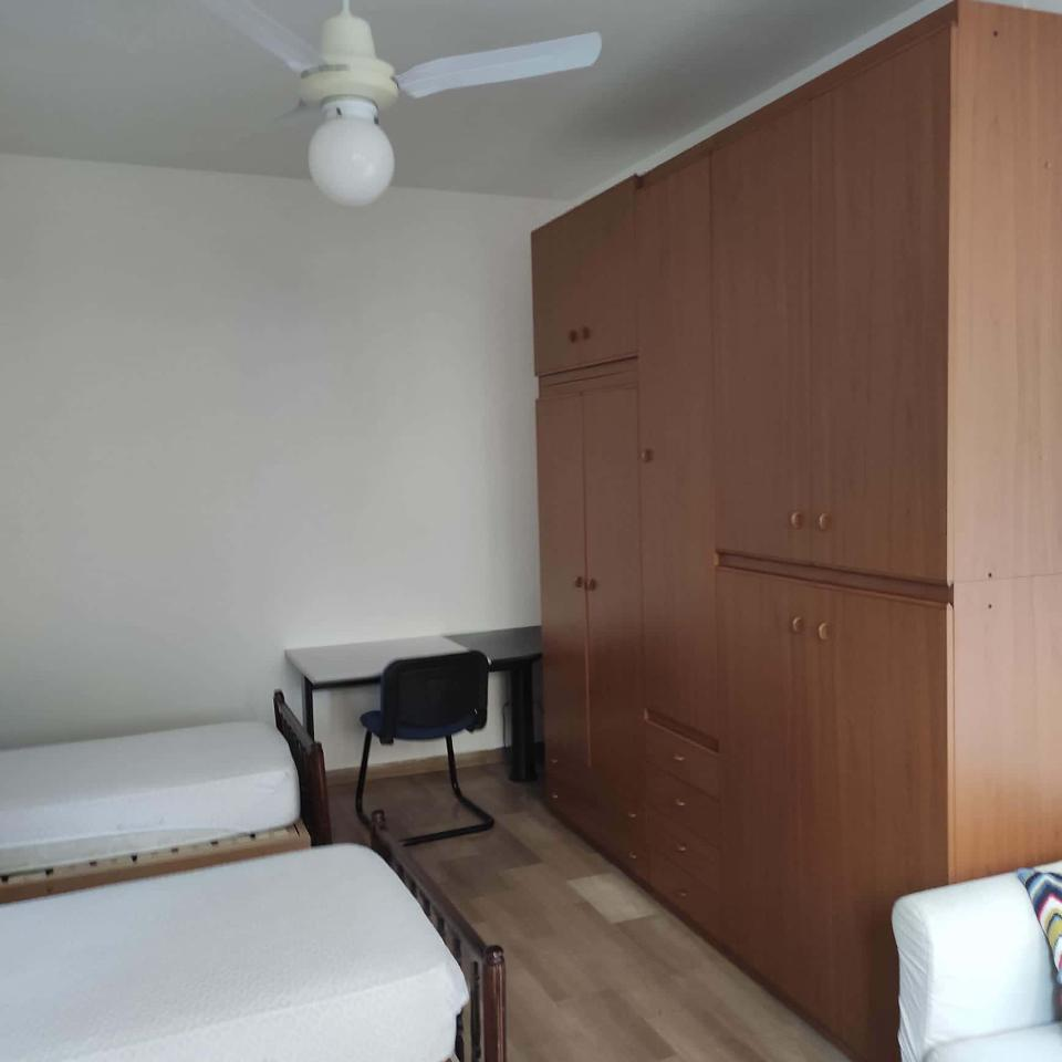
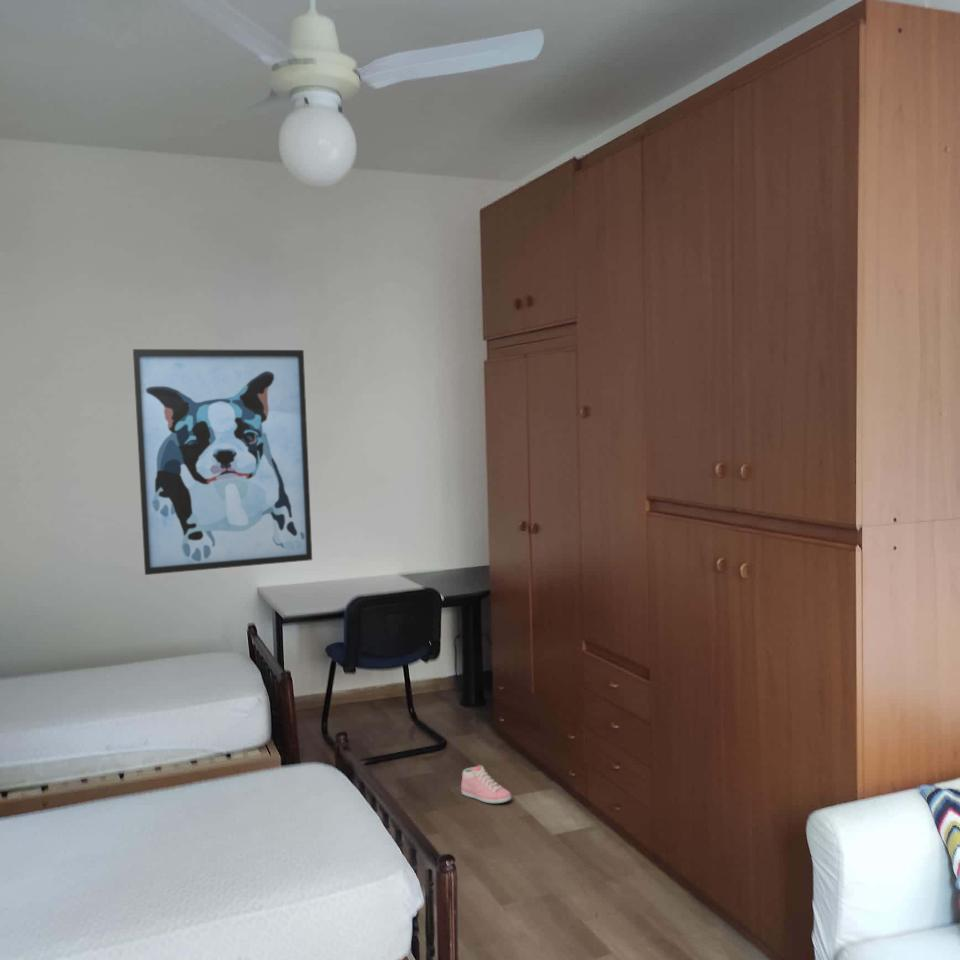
+ wall art (226, 459)
+ sneaker (485, 783)
